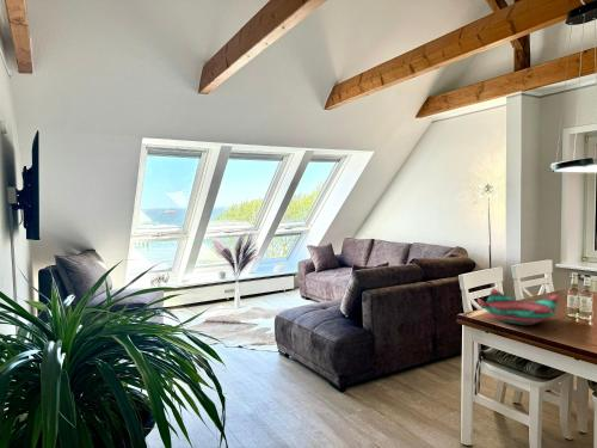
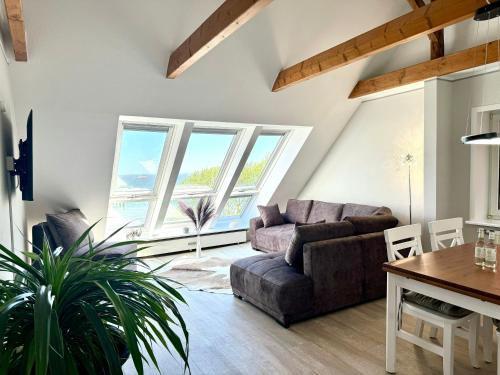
- decorative bowl (517, 308)
